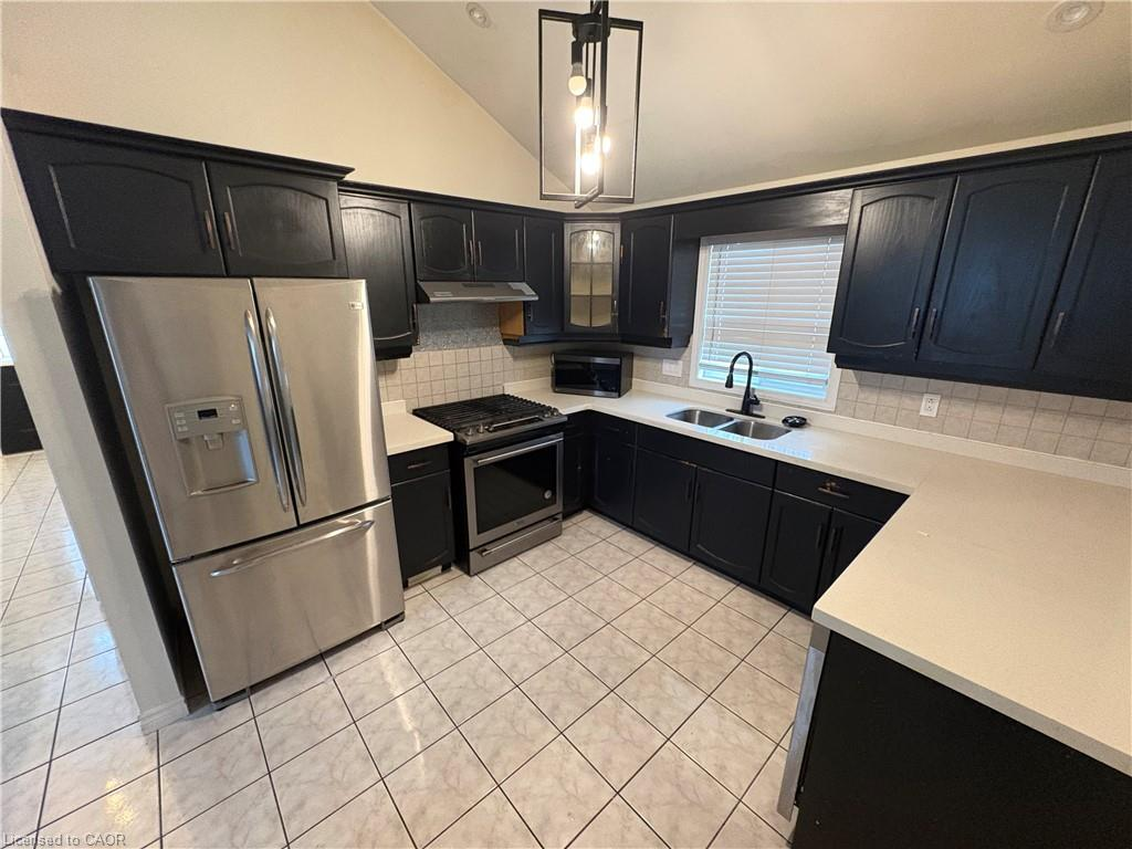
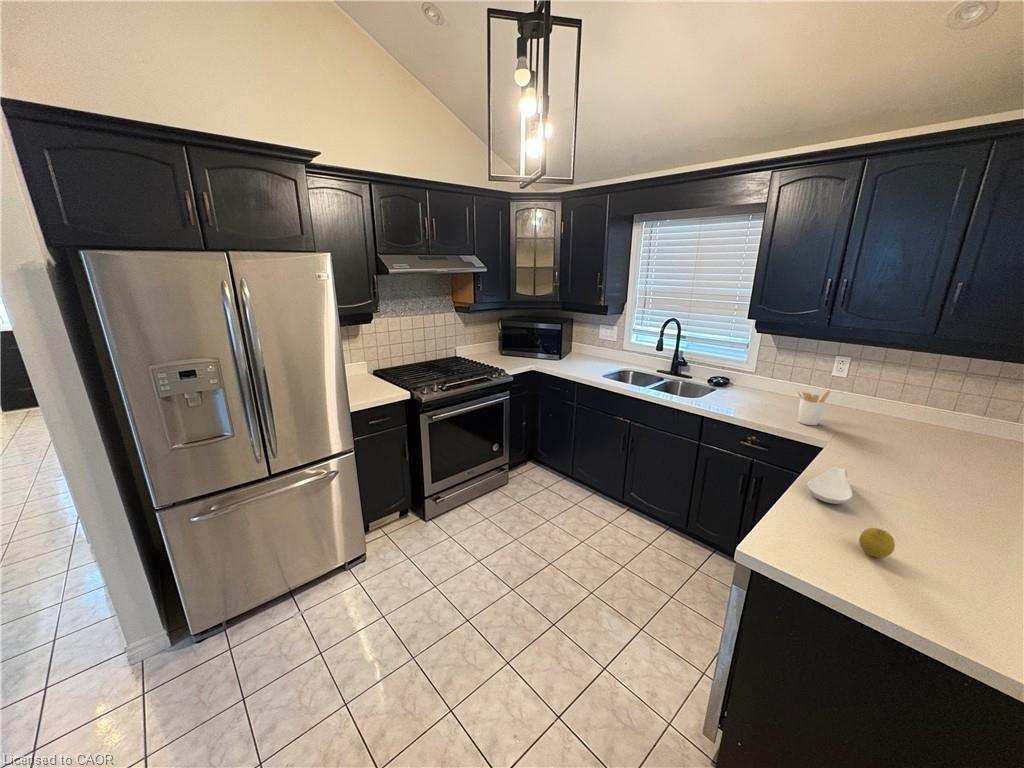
+ fruit (876, 541)
+ spoon rest (832, 483)
+ utensil holder (810, 406)
